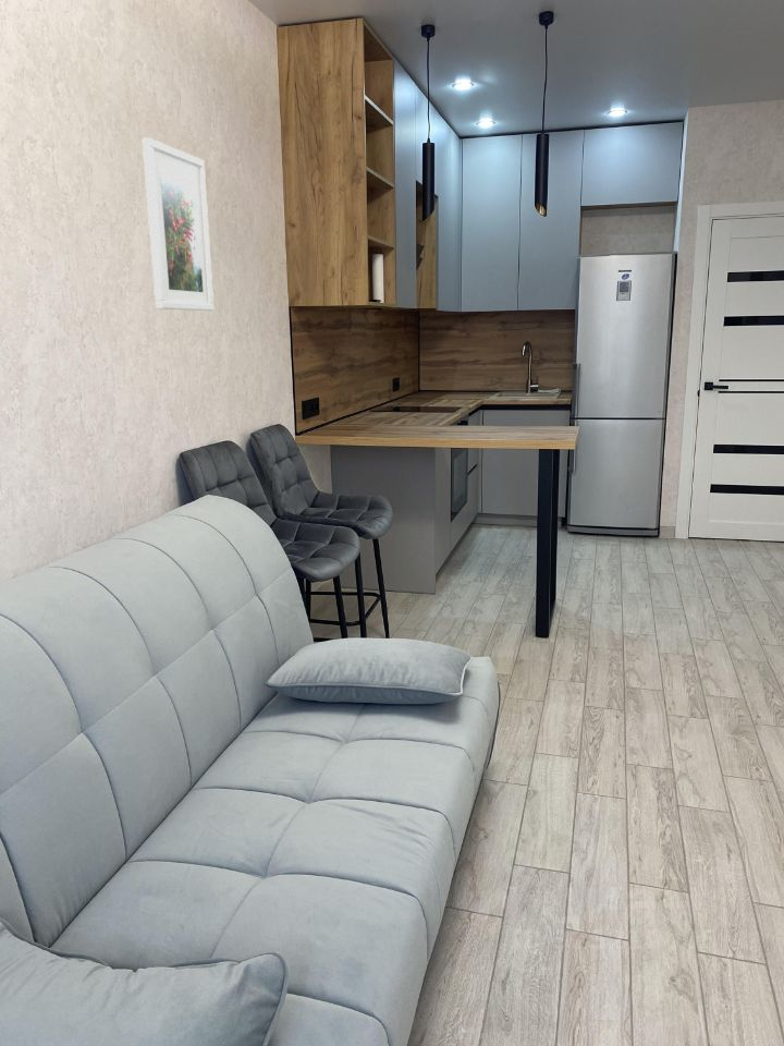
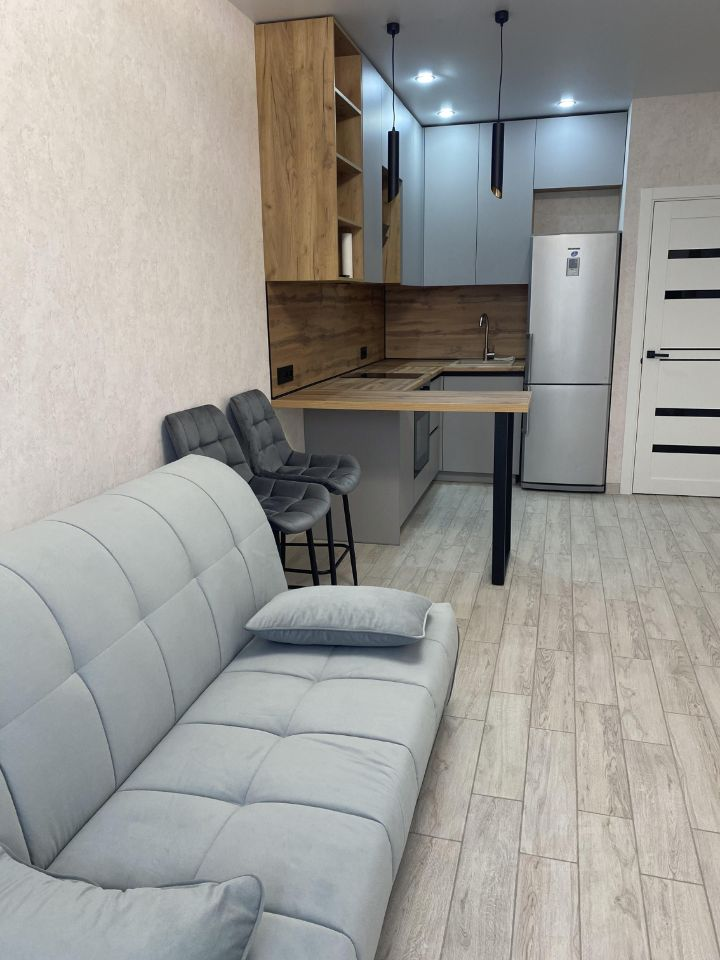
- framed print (181, 231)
